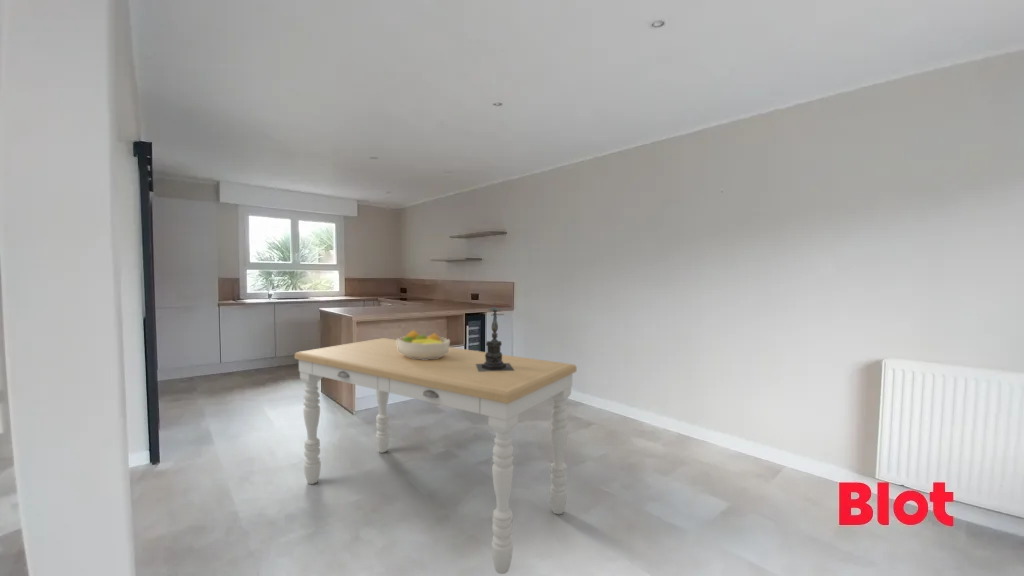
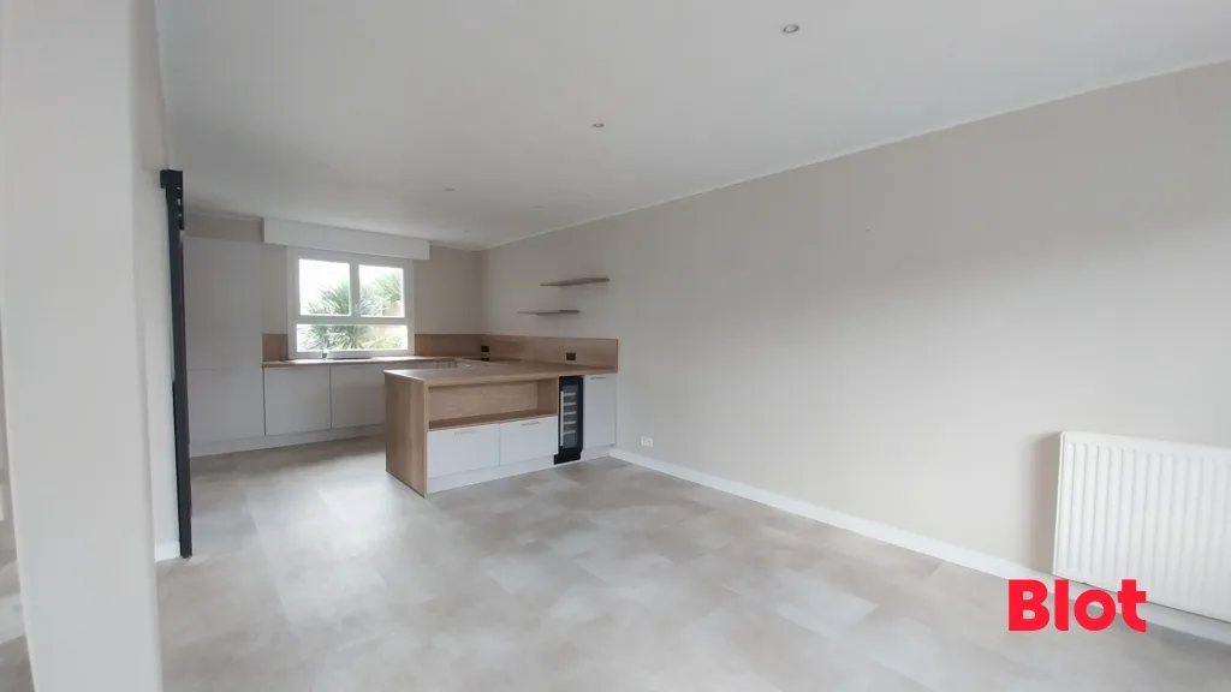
- candle holder (494, 332)
- dining table (435, 403)
- fruit bowl (423, 343)
